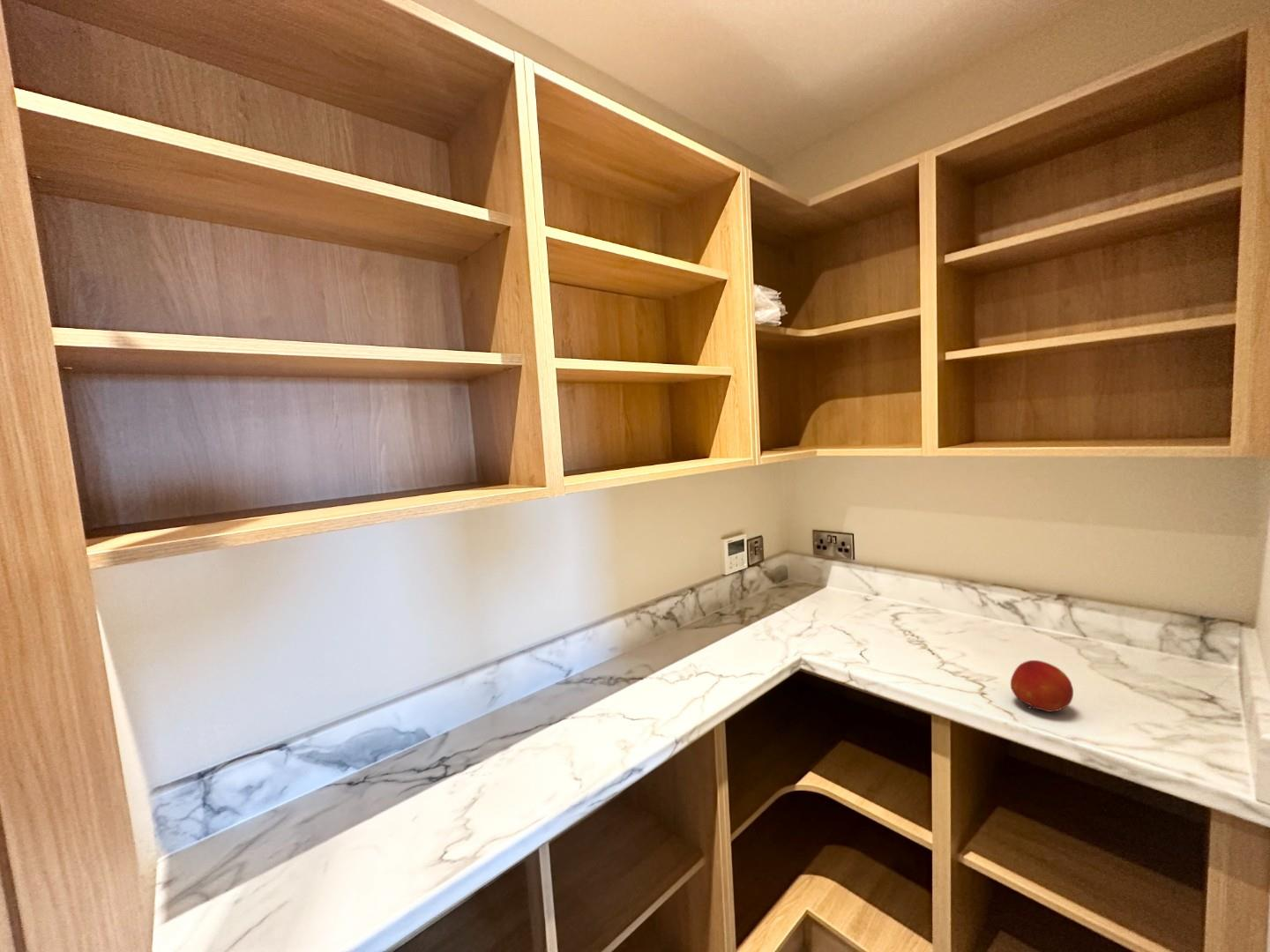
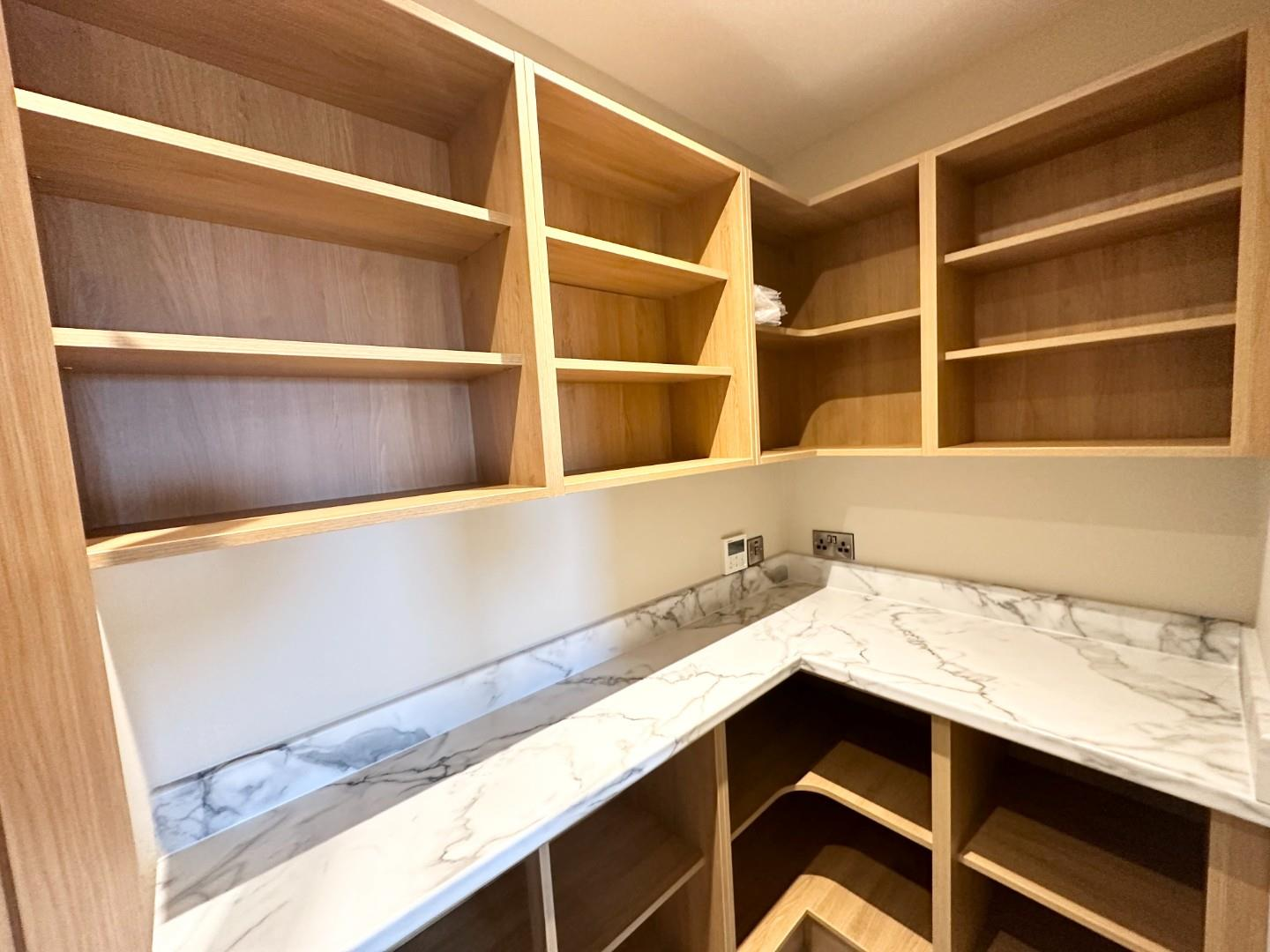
- fruit (1041, 684)
